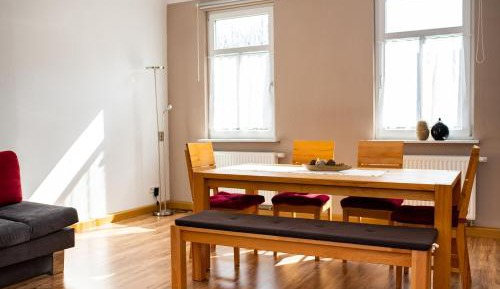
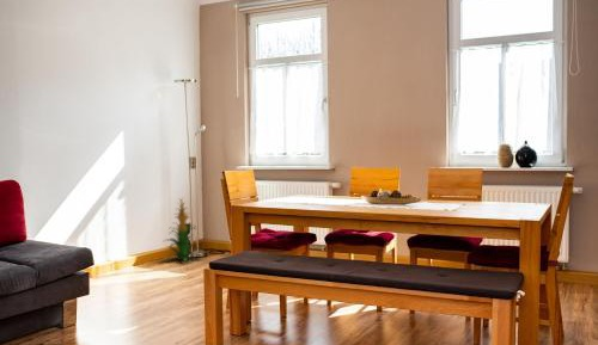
+ indoor plant (182, 228)
